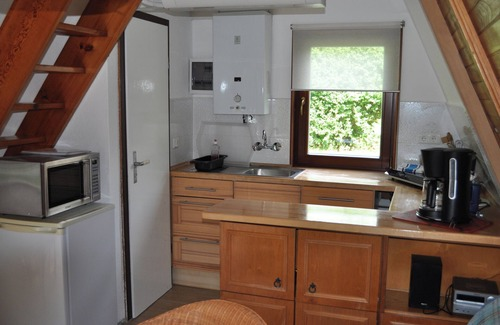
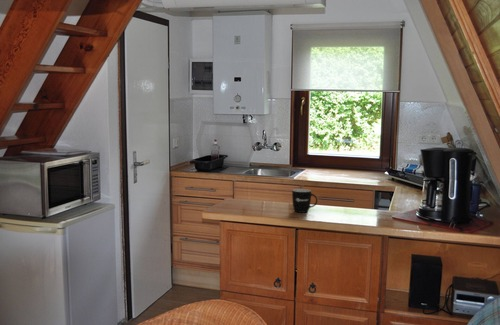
+ mug (304, 200)
